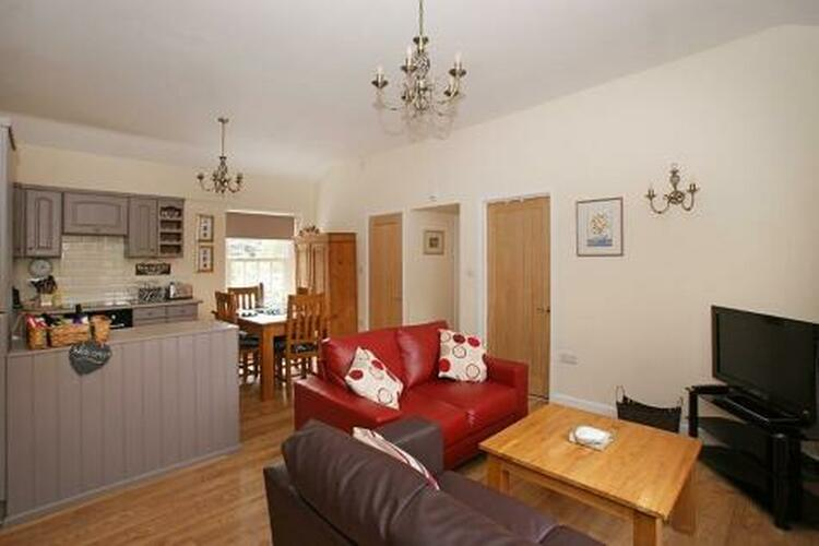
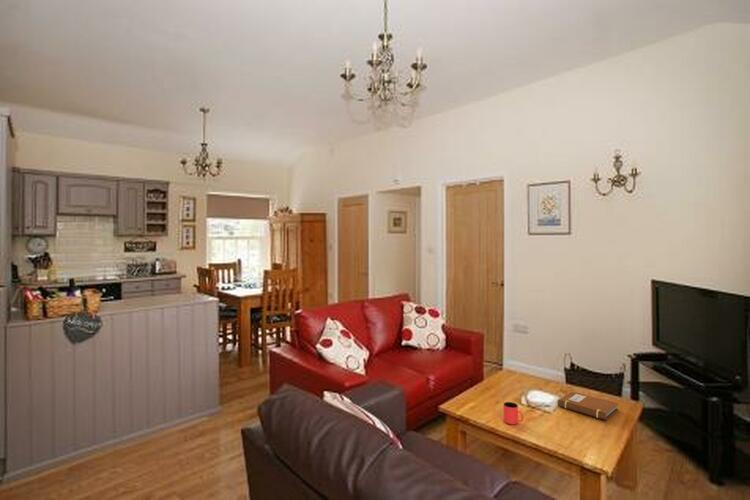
+ notebook (586, 404)
+ cup (513, 414)
